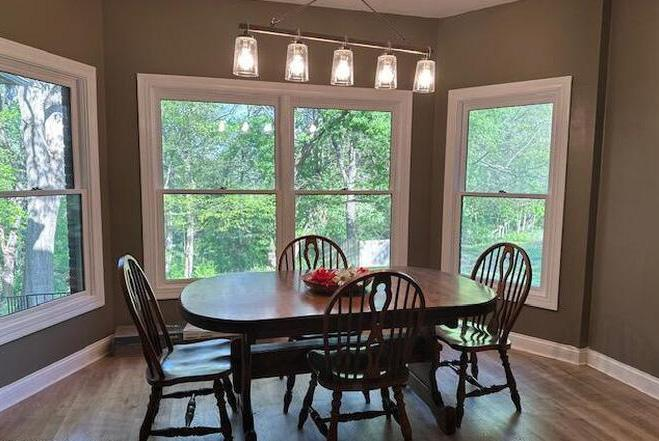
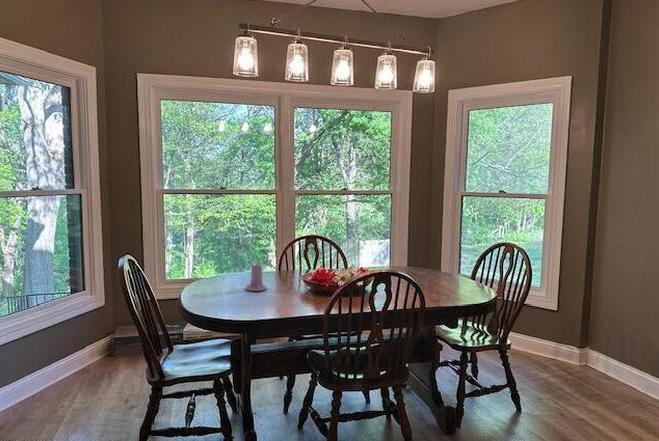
+ candle (256, 274)
